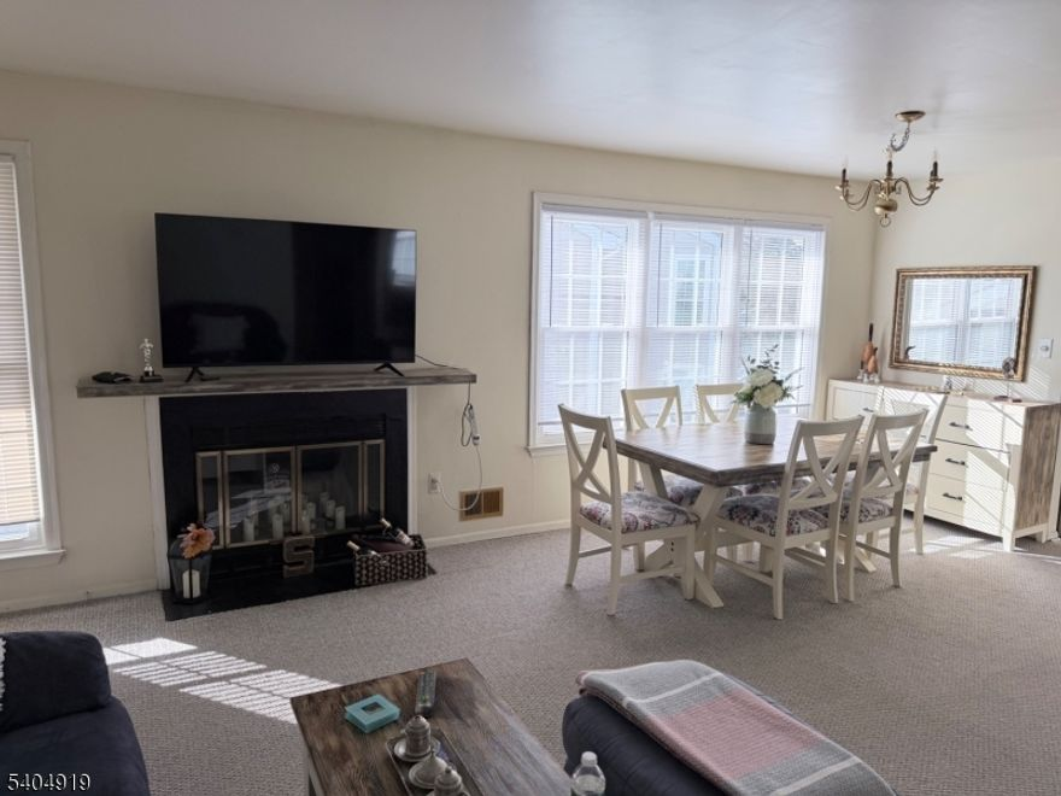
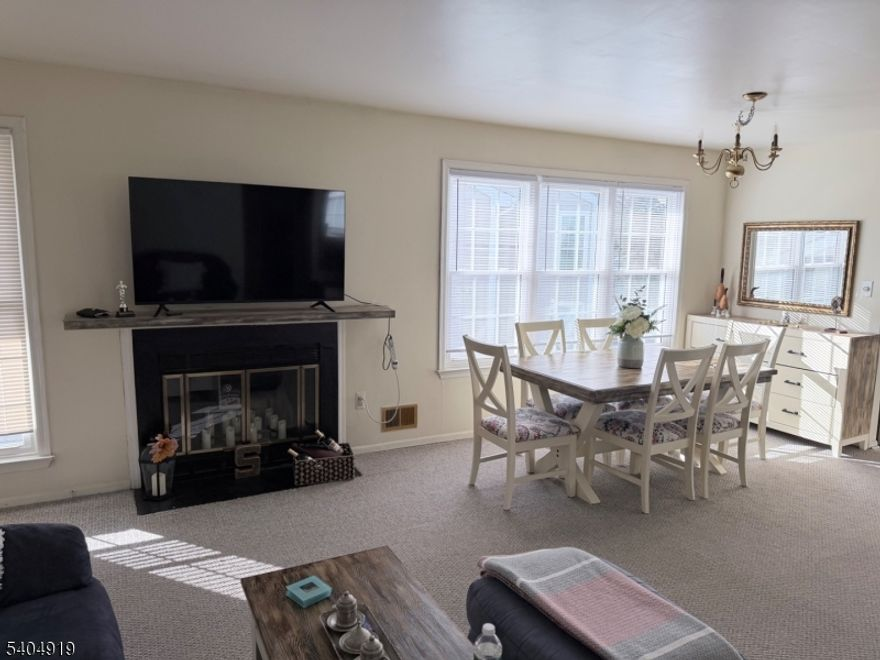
- remote control (426, 691)
